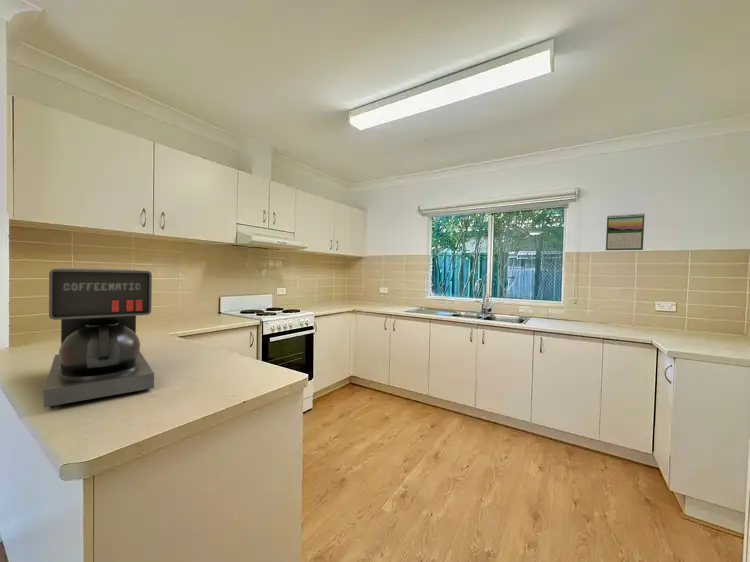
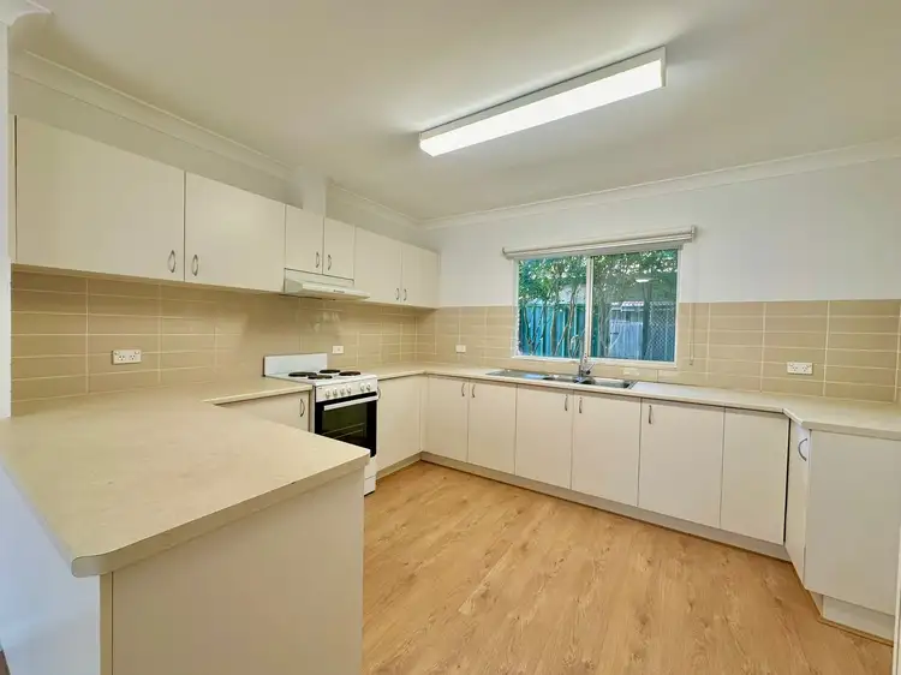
- calendar (624, 232)
- coffee maker (101, 325)
